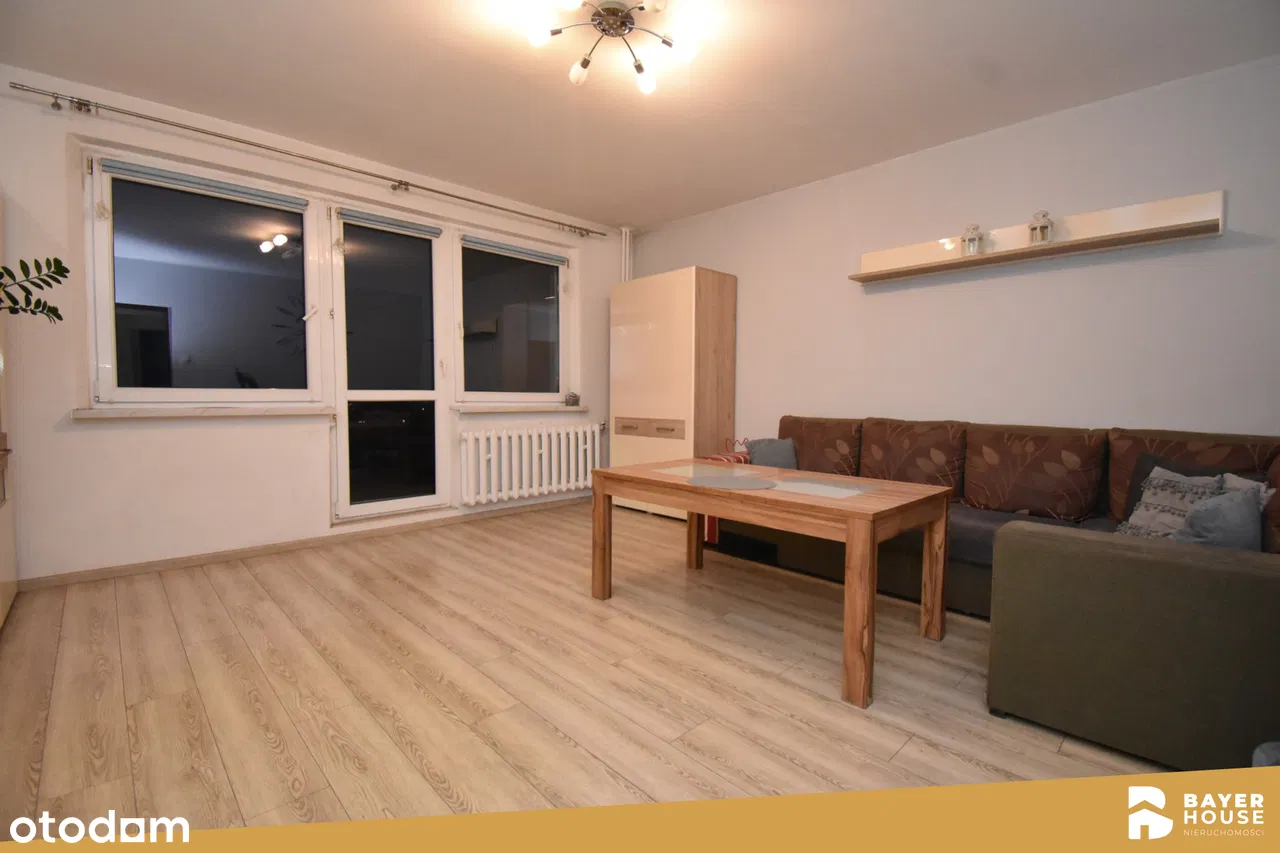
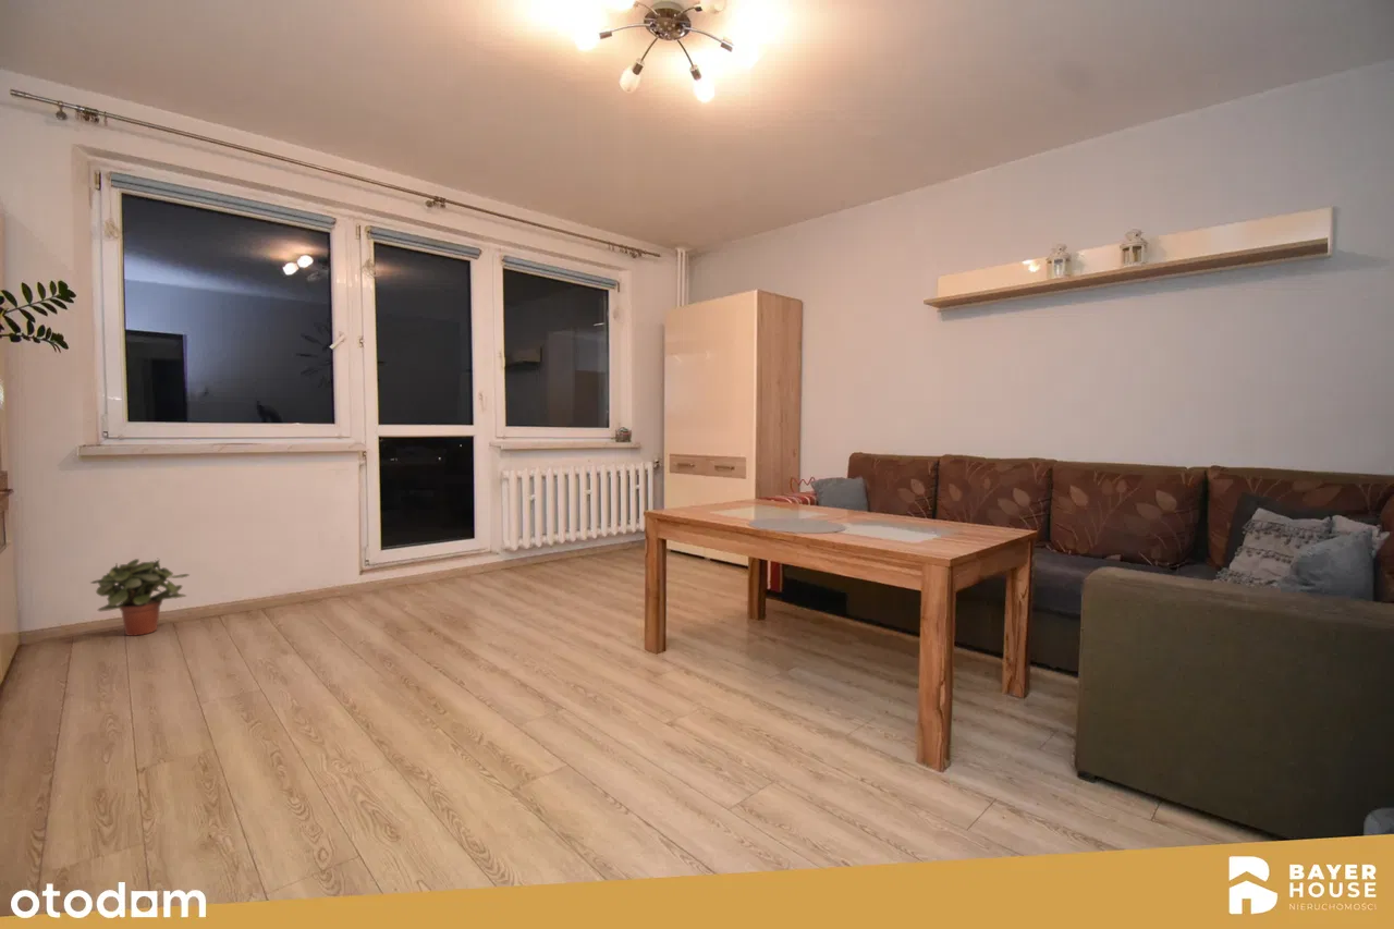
+ potted plant (142, 594)
